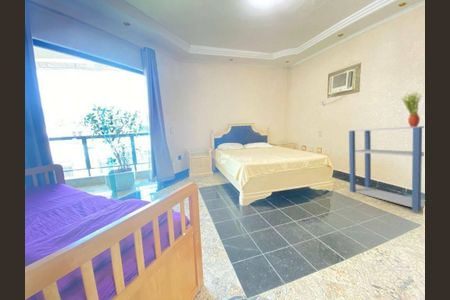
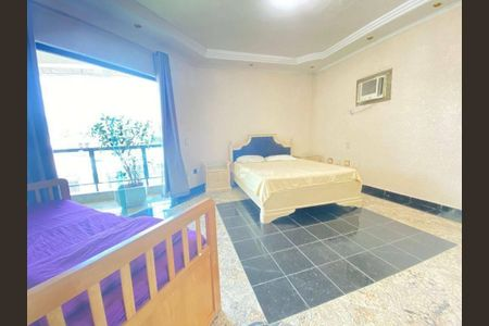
- shelving unit (389, 154)
- potted plant (410, 108)
